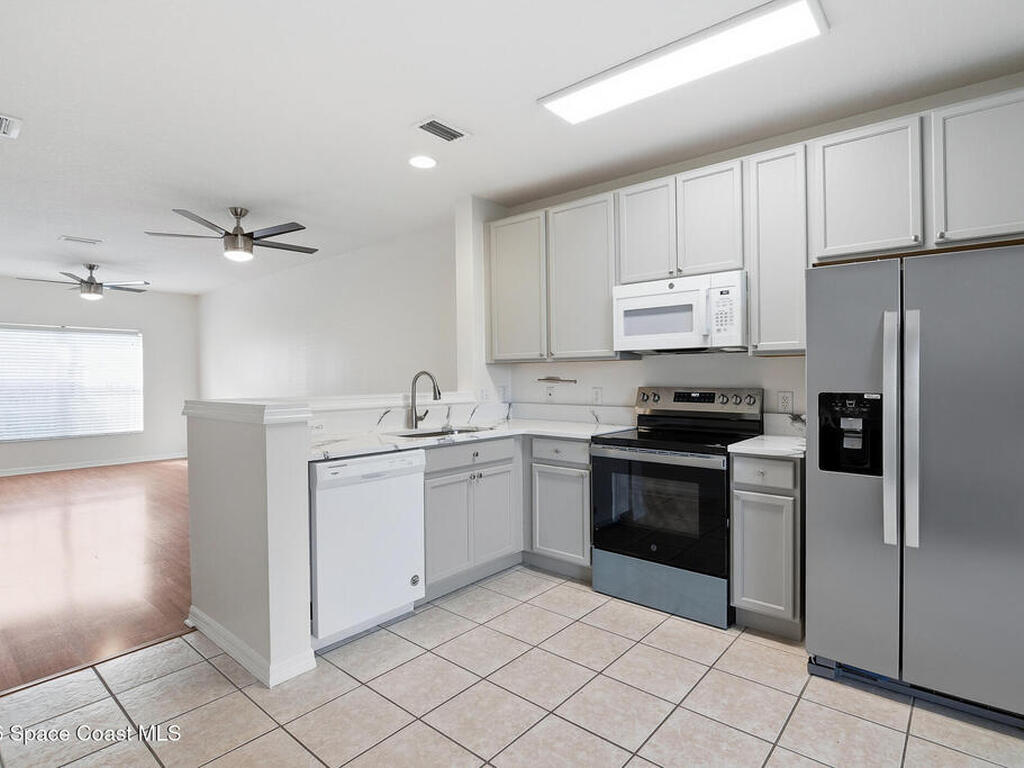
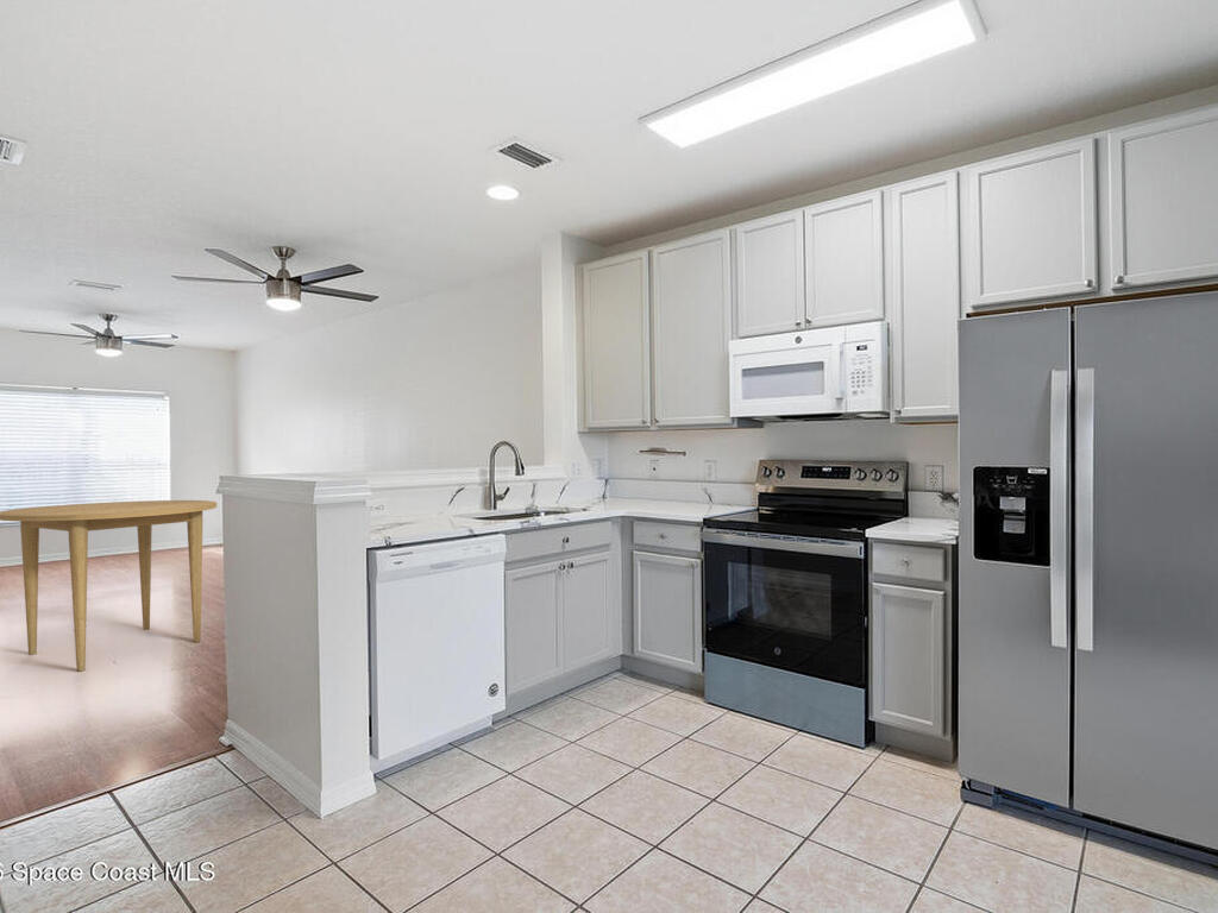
+ dining table (140, 577)
